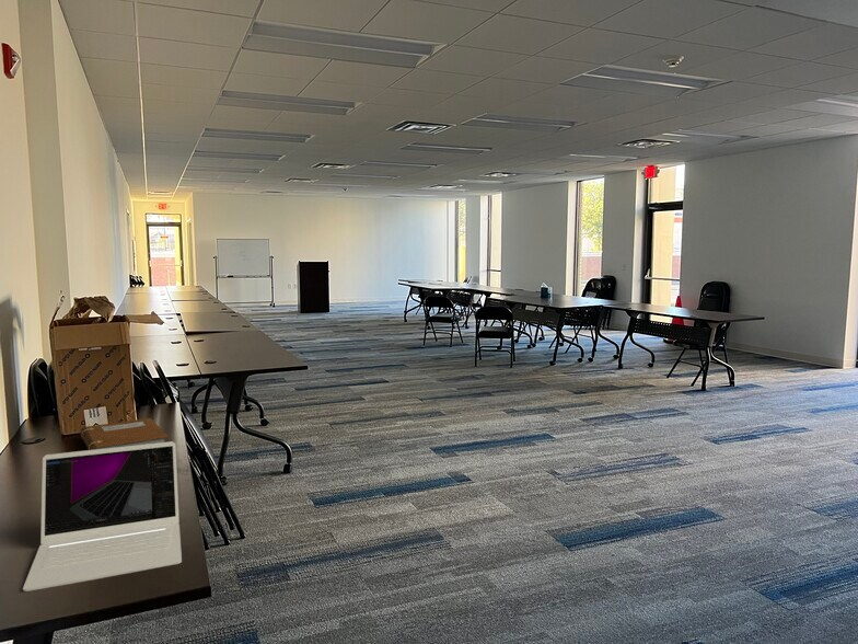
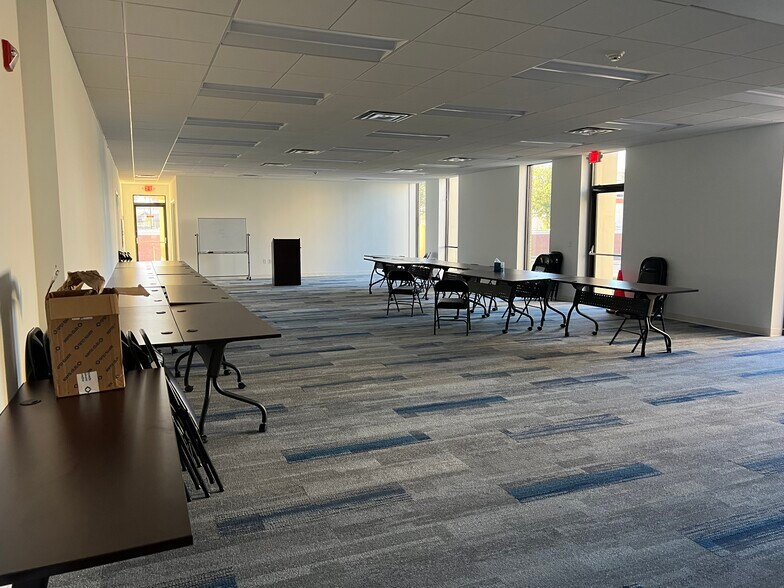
- notebook (123, 436)
- laptop (108, 502)
